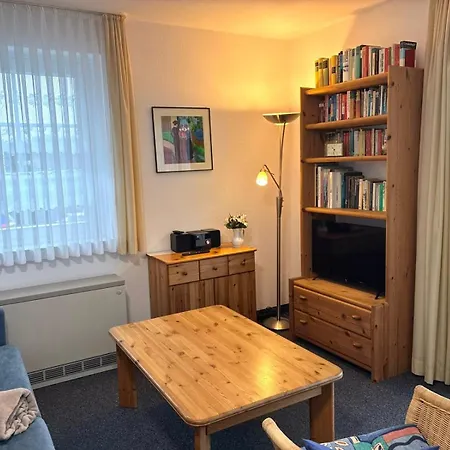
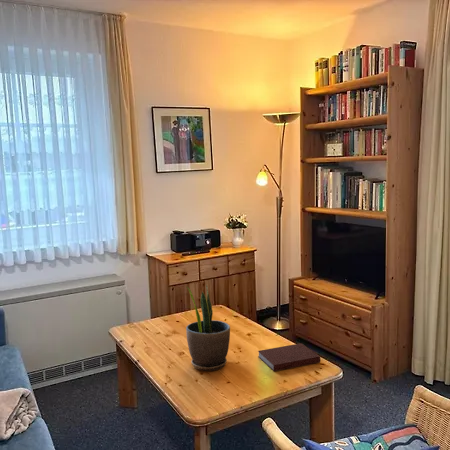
+ potted plant (208, 325)
+ notebook (288, 356)
